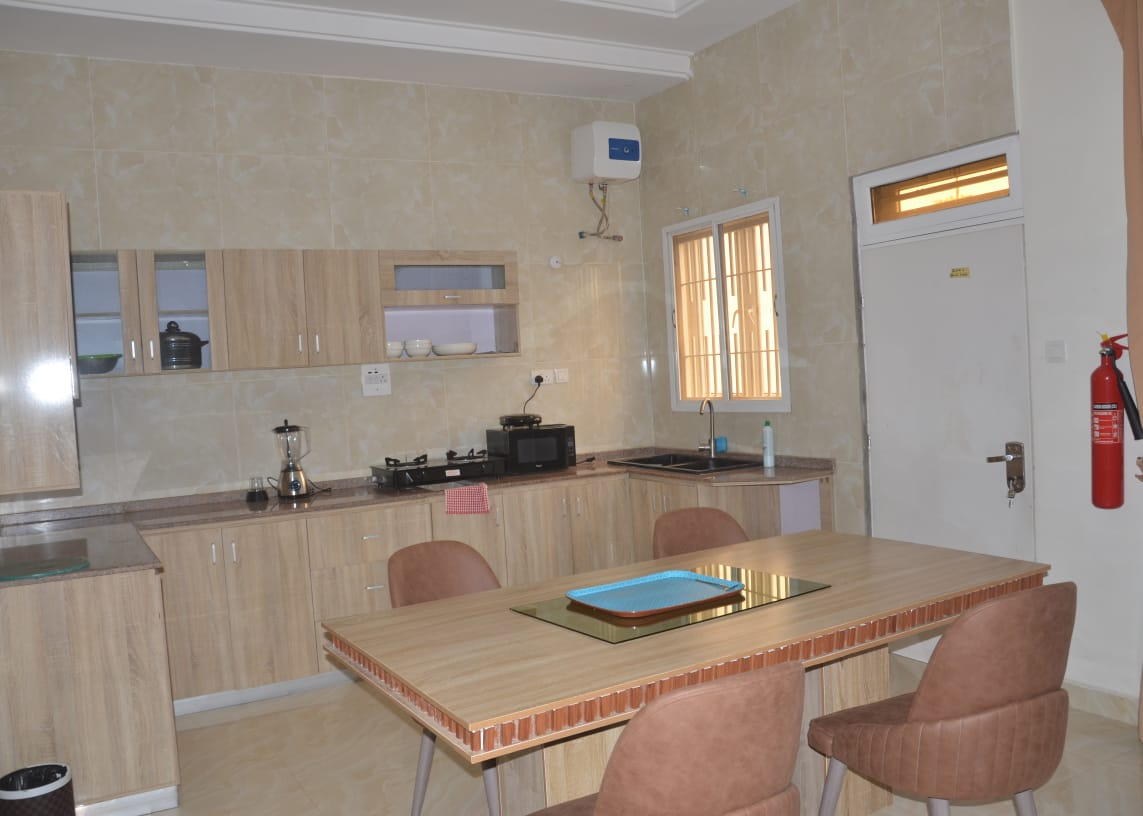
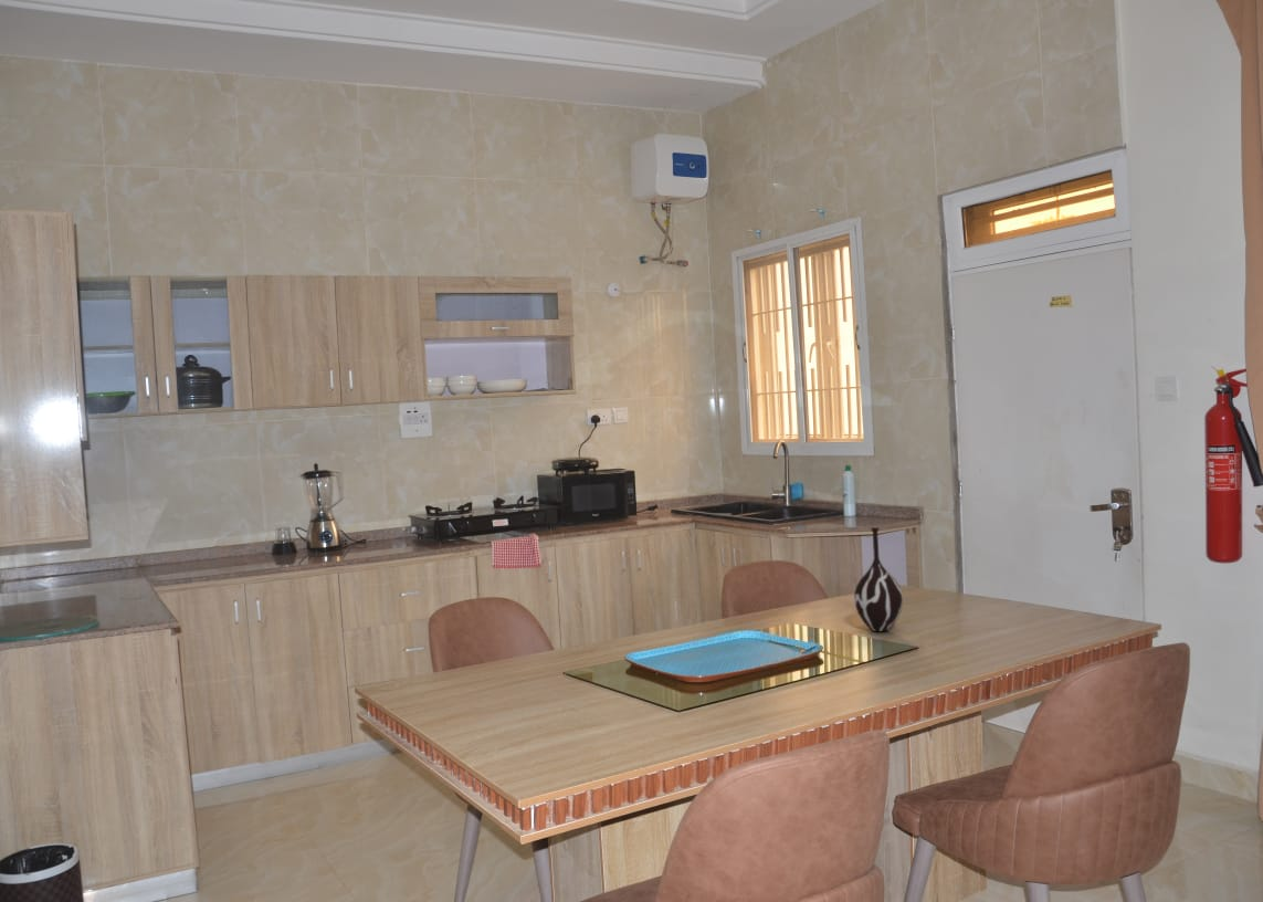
+ vase (877, 578)
